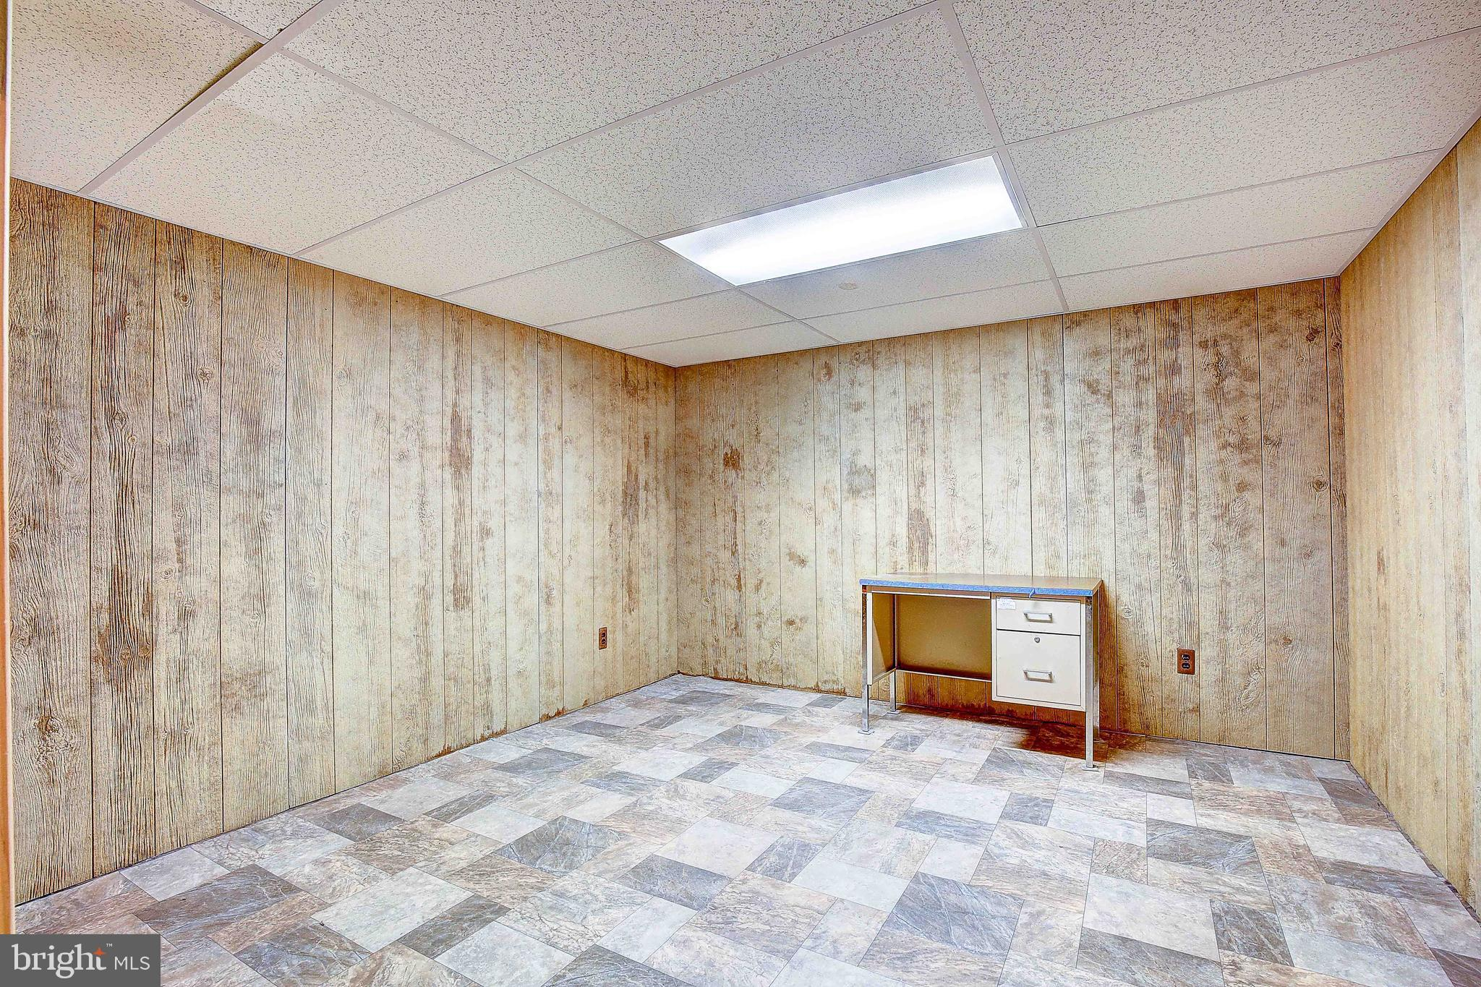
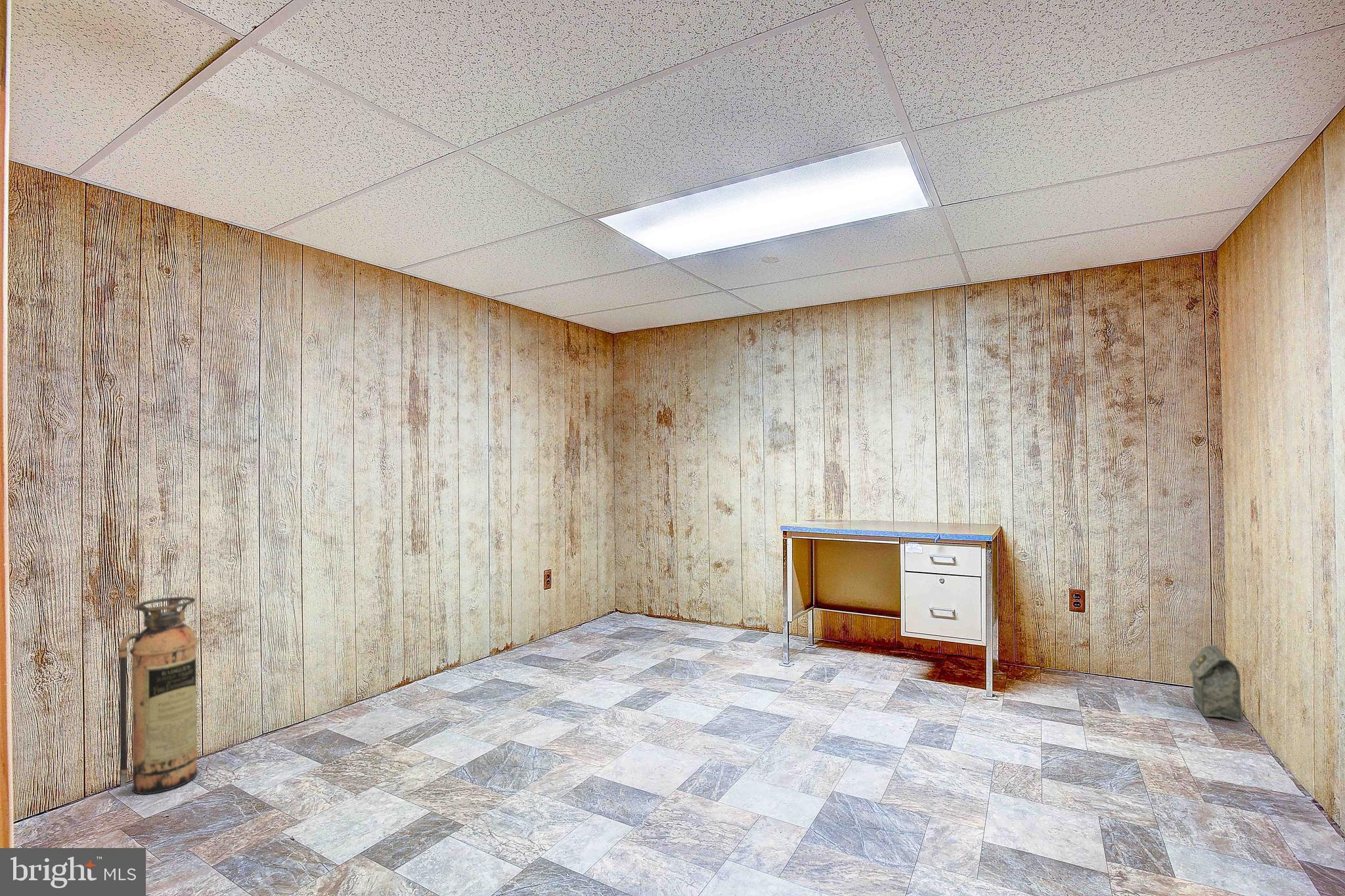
+ bag (1214, 680)
+ fire extinguisher (159, 693)
